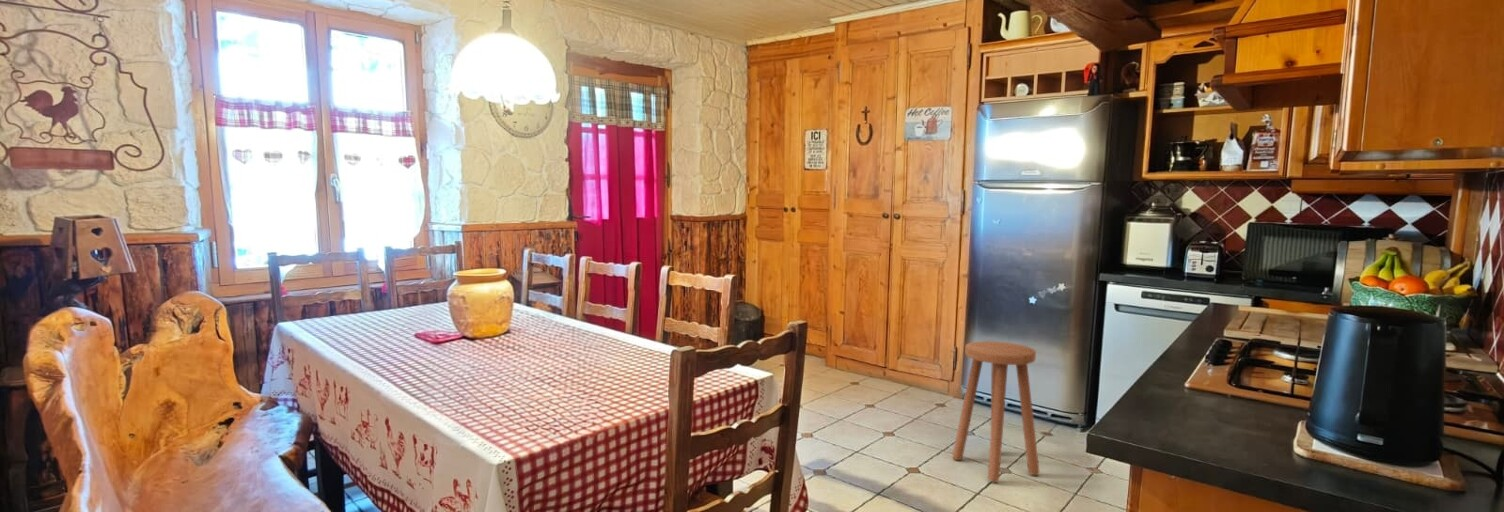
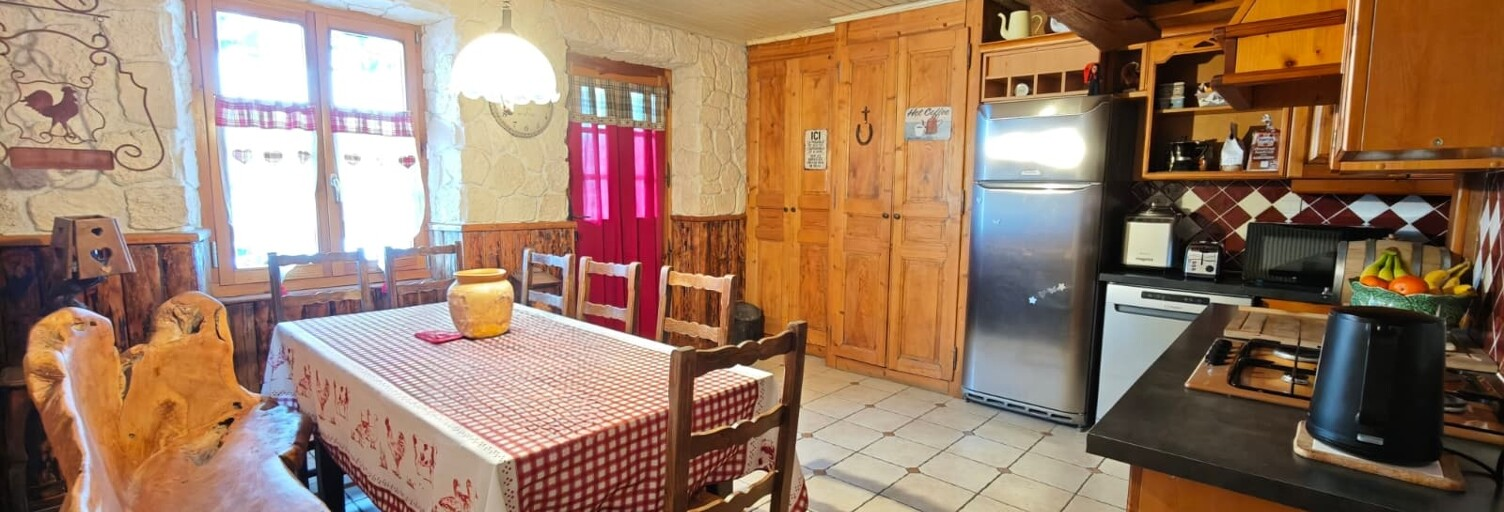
- stool (997, 408)
